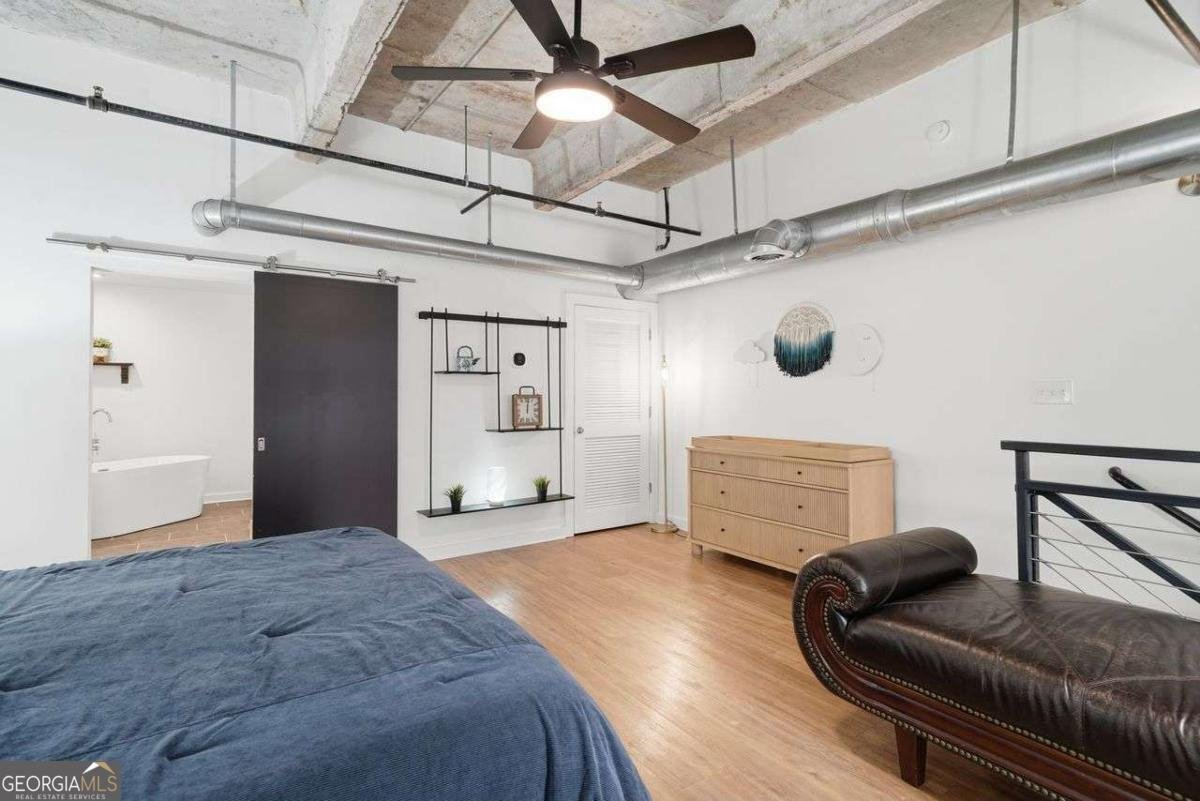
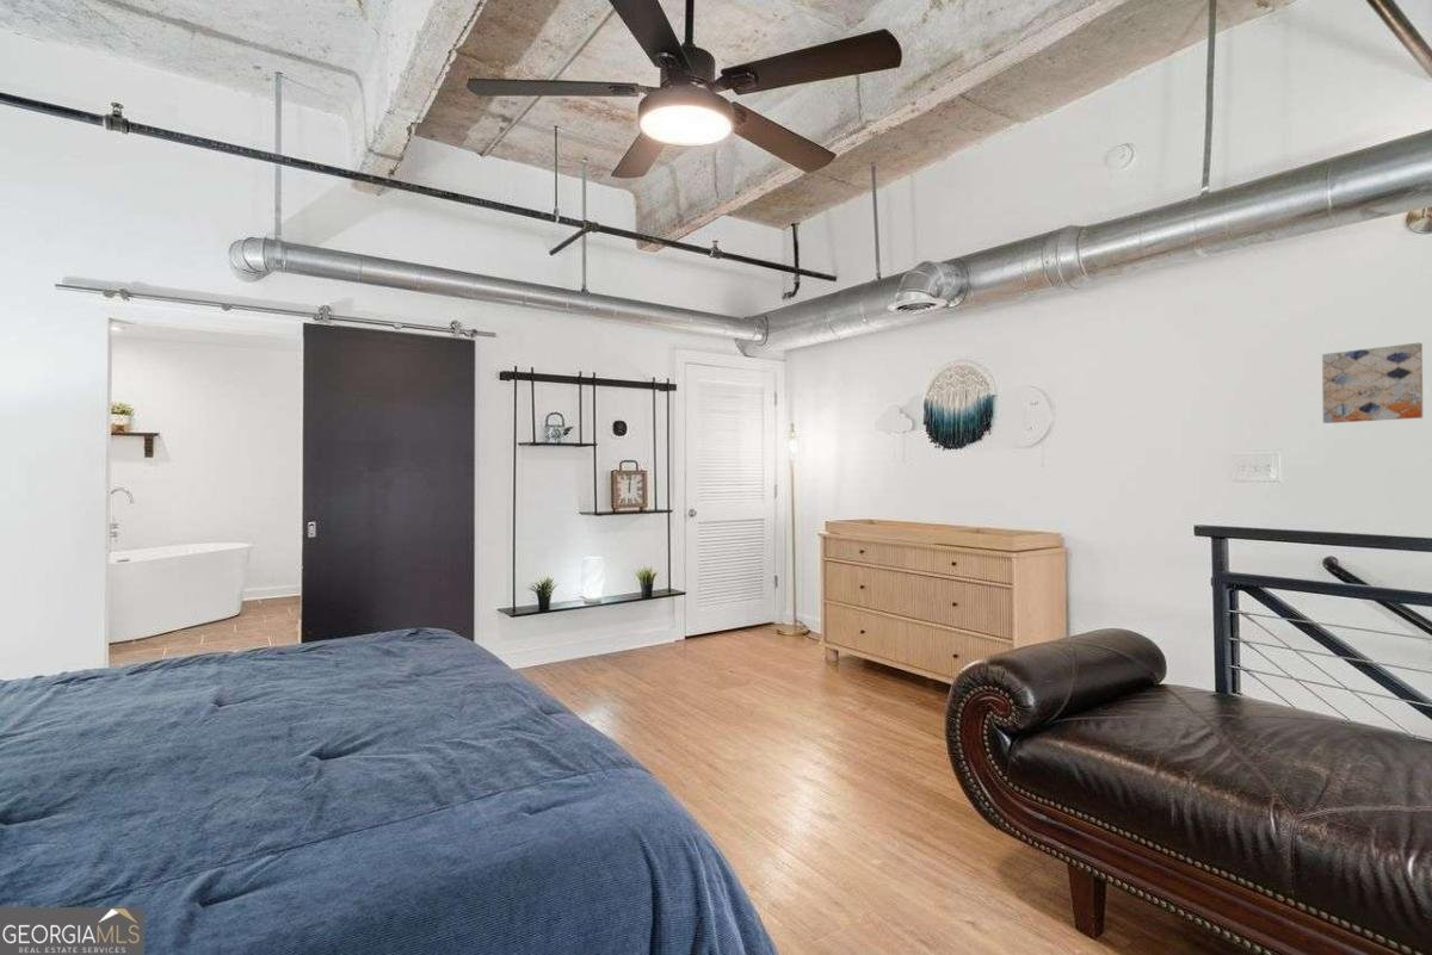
+ wall art (1370, 384)
